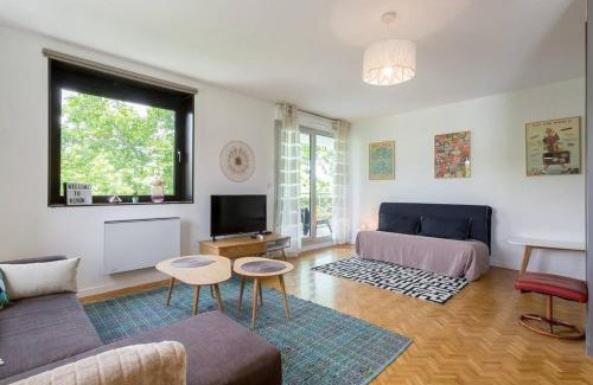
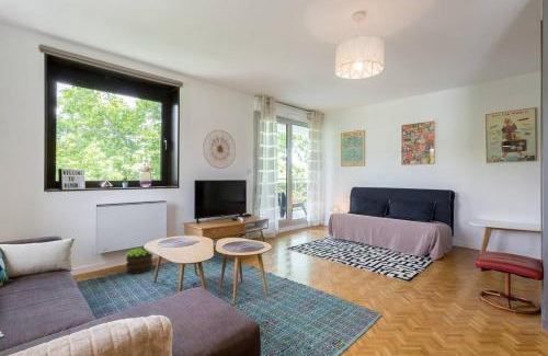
+ potted plant (139, 259)
